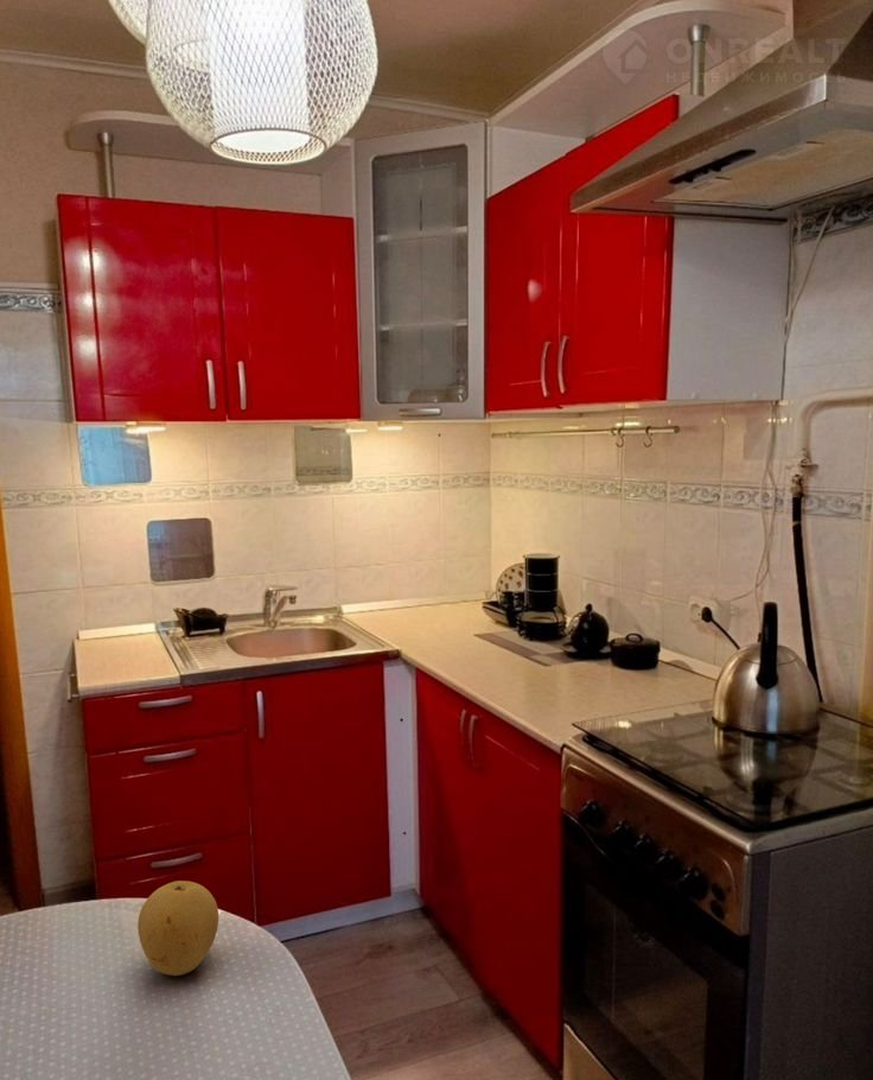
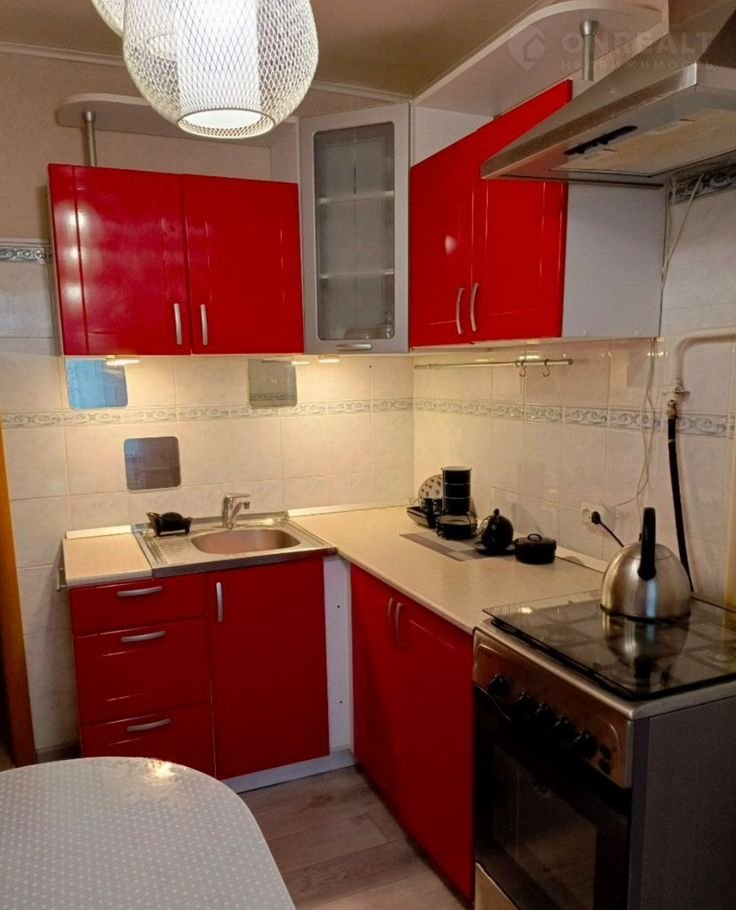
- fruit (179, 925)
